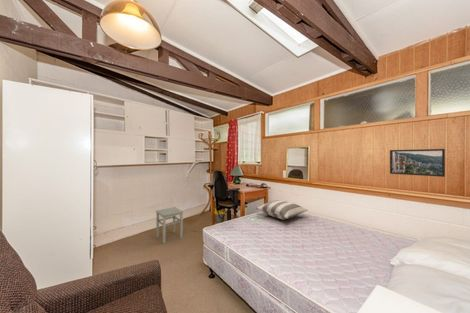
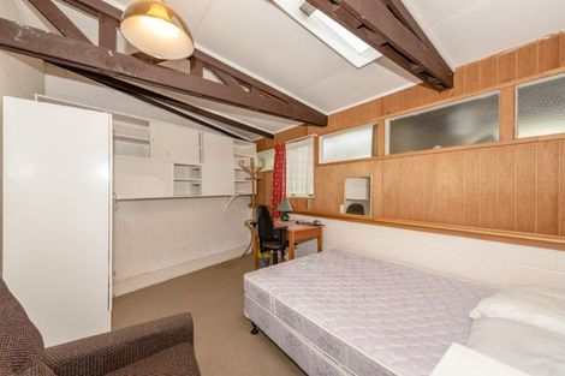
- stool (169, 224)
- pillow (281, 209)
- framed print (415, 162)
